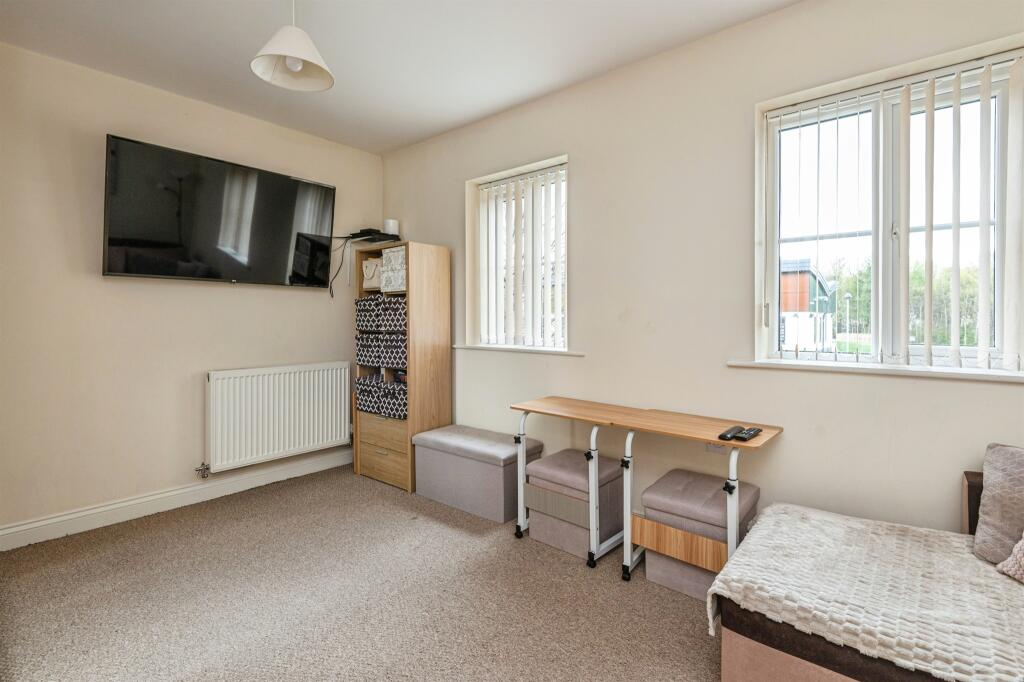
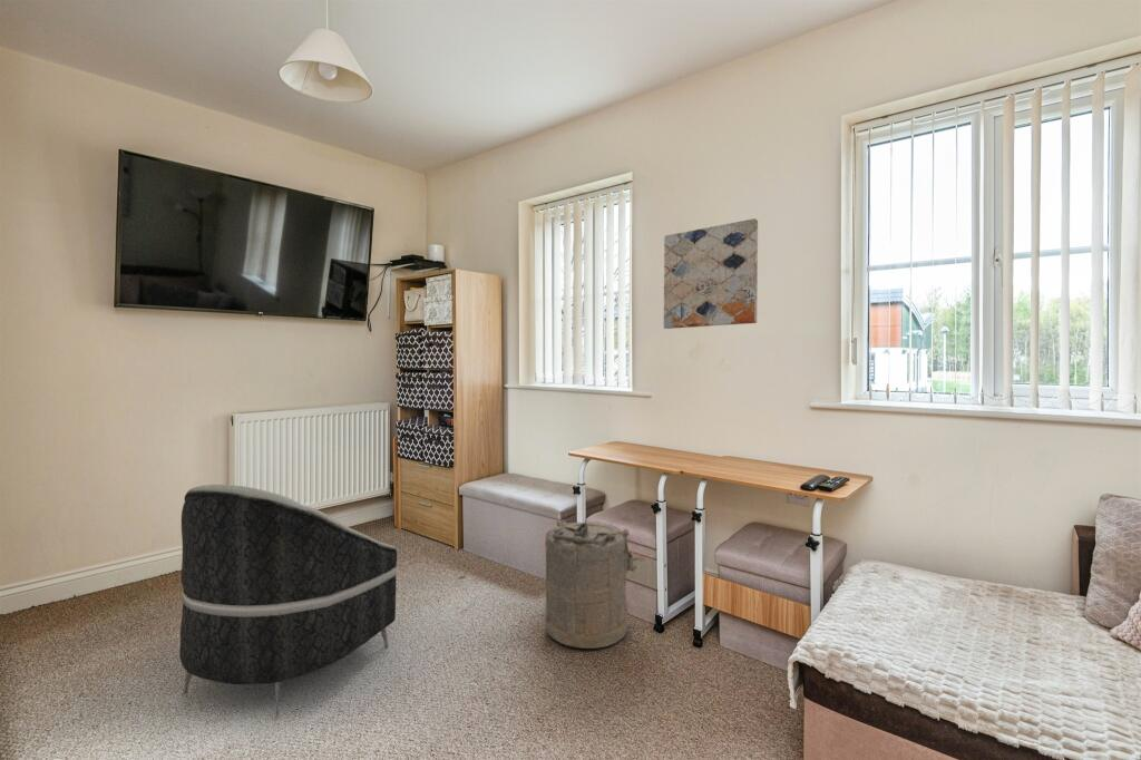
+ wall art (708, 276)
+ laundry hamper (584, 574)
+ armchair (287, 549)
